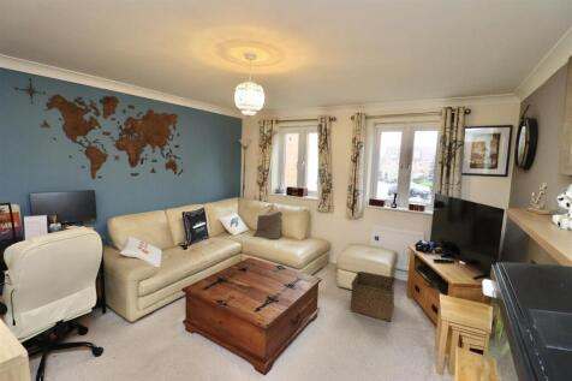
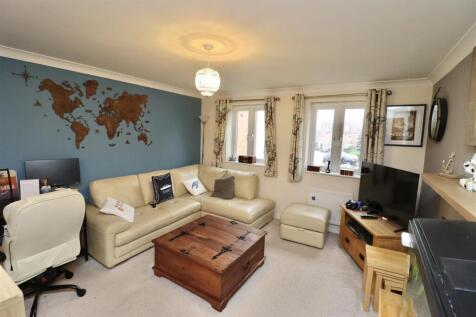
- storage bin (373, 293)
